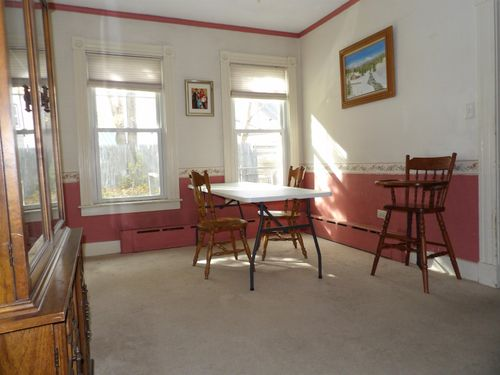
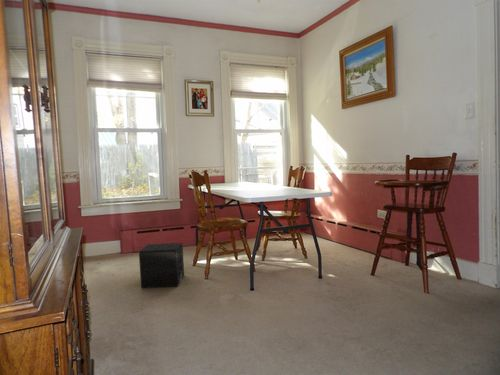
+ speaker (163, 264)
